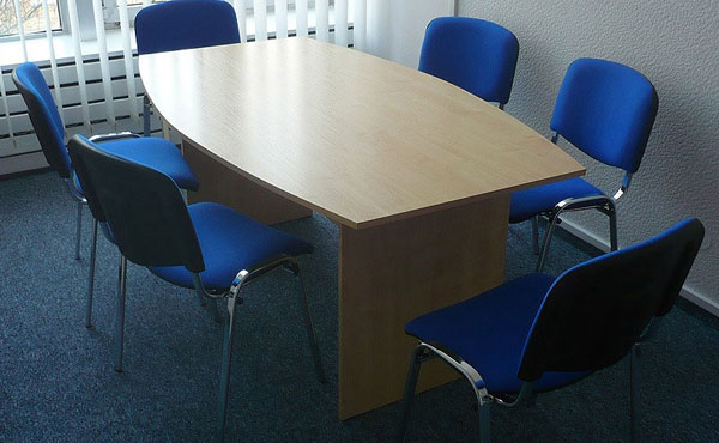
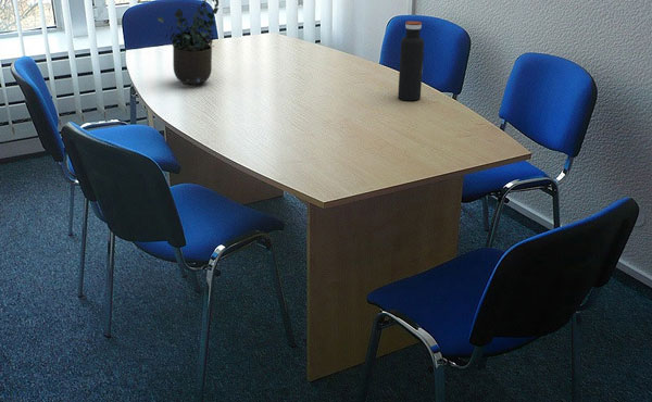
+ water bottle (411, 61)
+ potted plant (197, 36)
